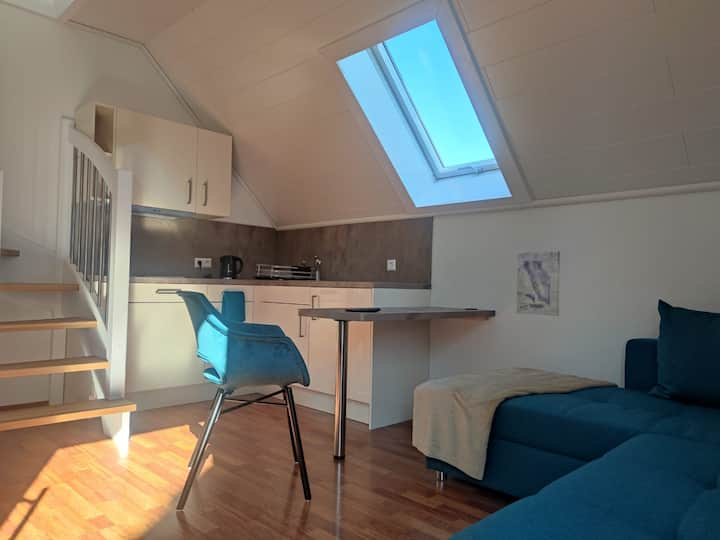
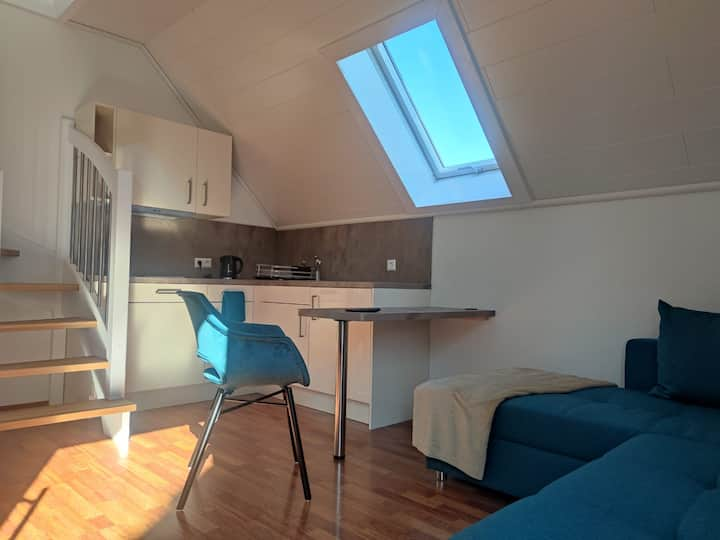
- wall art (537, 283)
